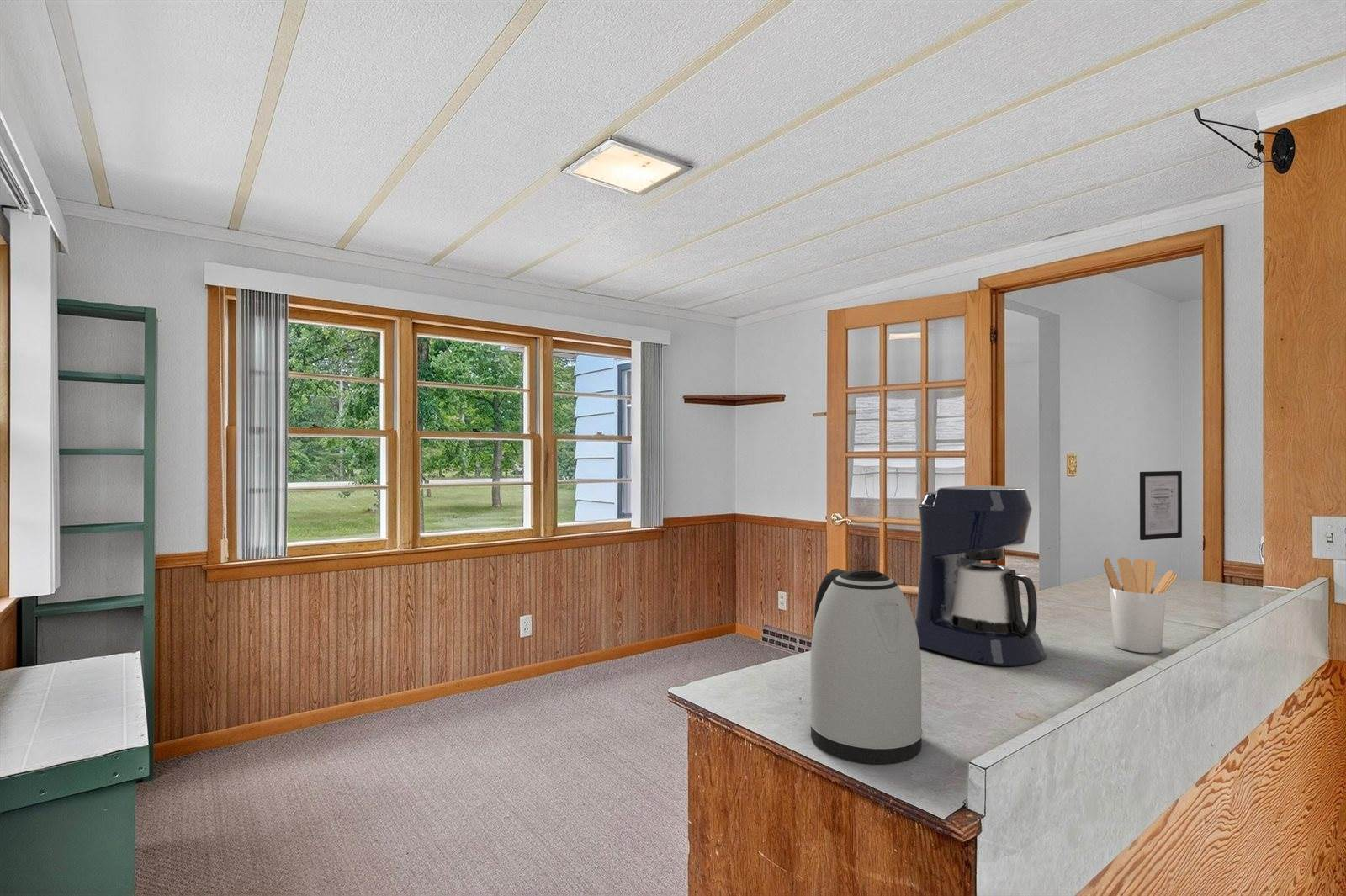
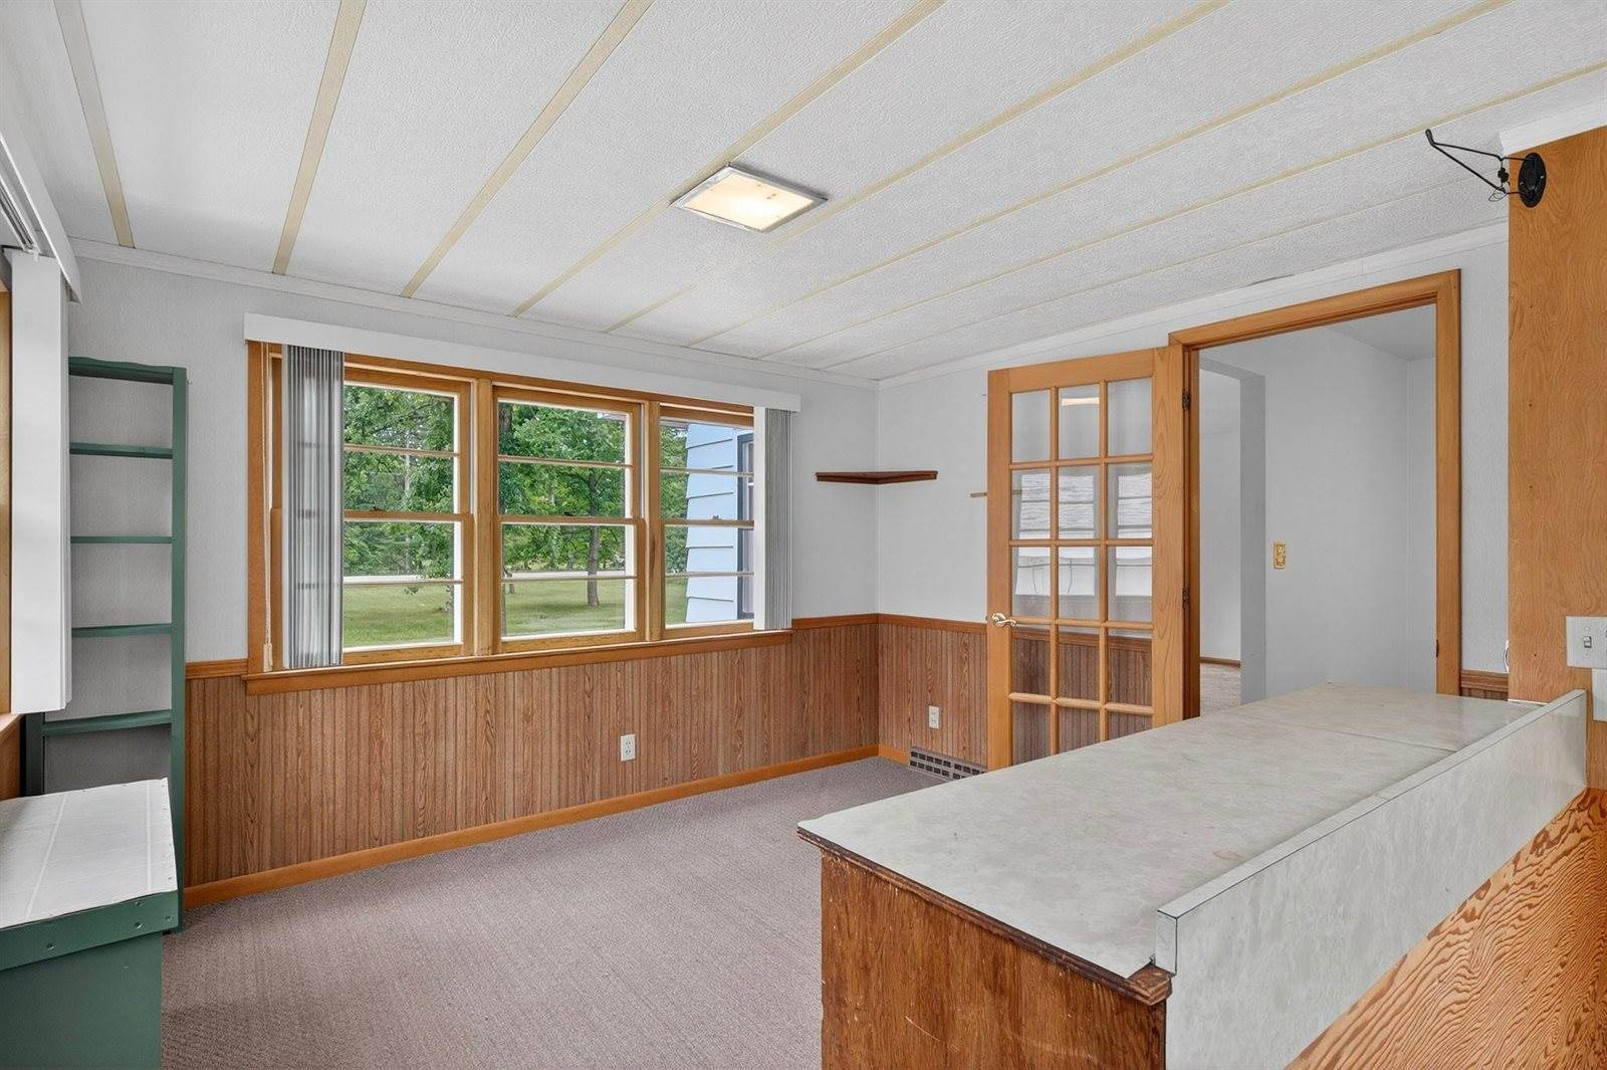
- utensil holder (1137, 601)
- kettle (854, 649)
- wall art (1161, 505)
- coffee maker (977, 566)
